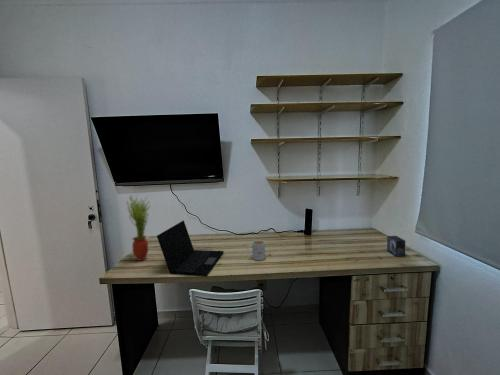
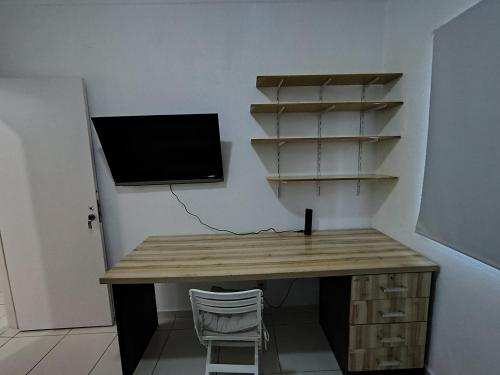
- potted plant (140, 228)
- laptop (192, 246)
- small box (395, 245)
- mug (256, 250)
